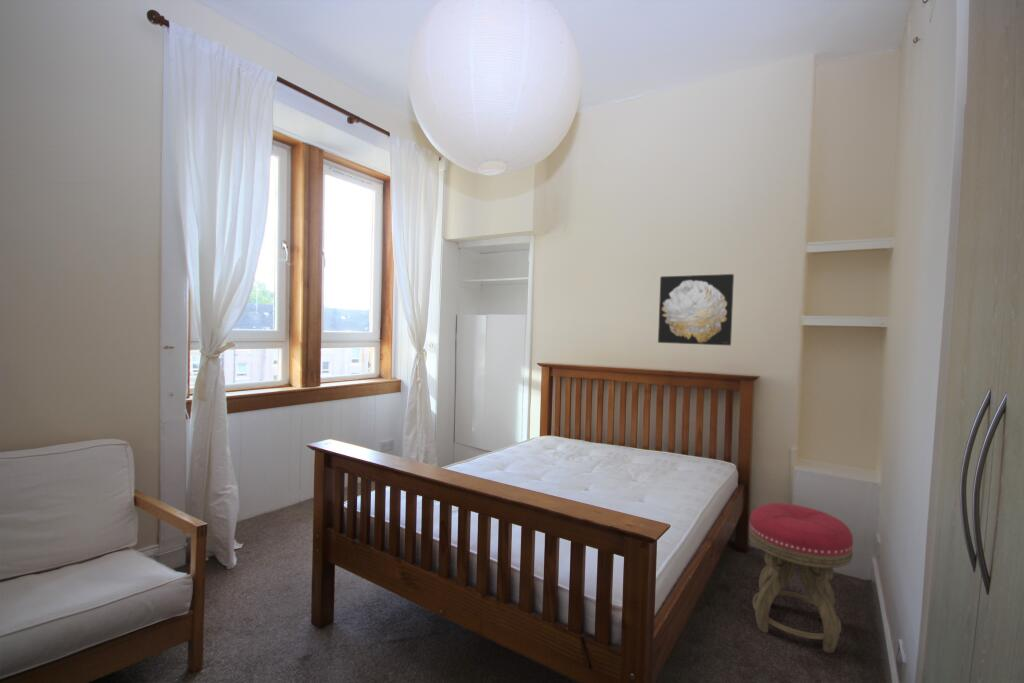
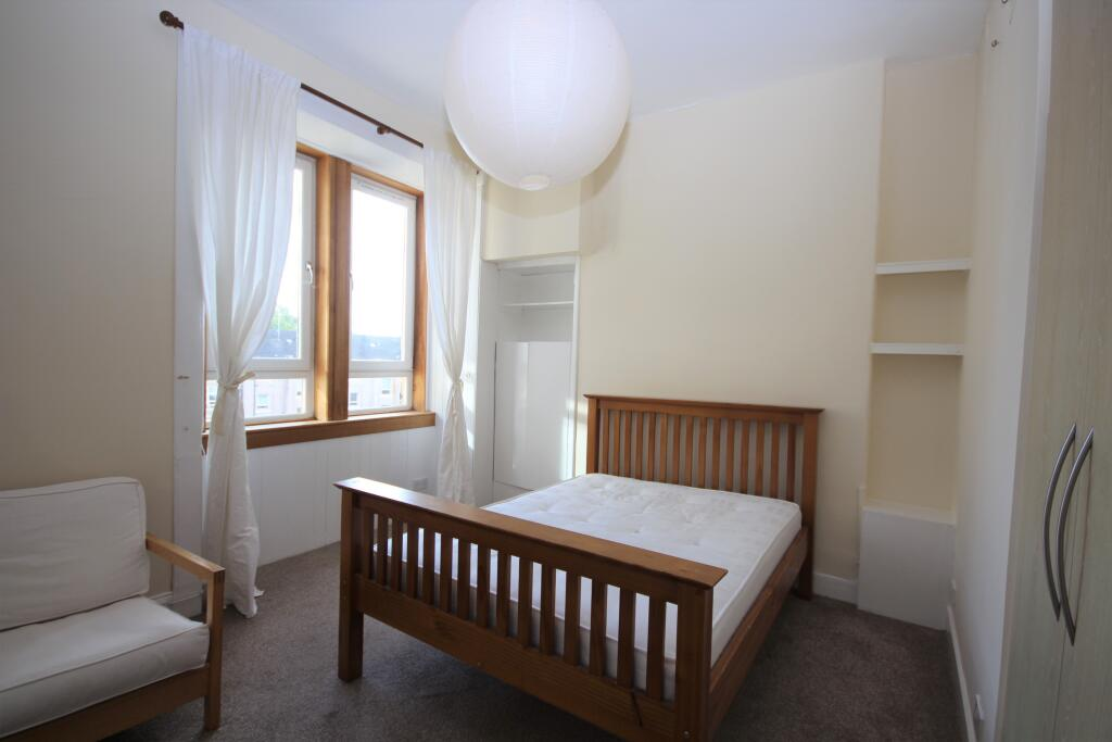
- stool (794, 568)
- wall art (694, 309)
